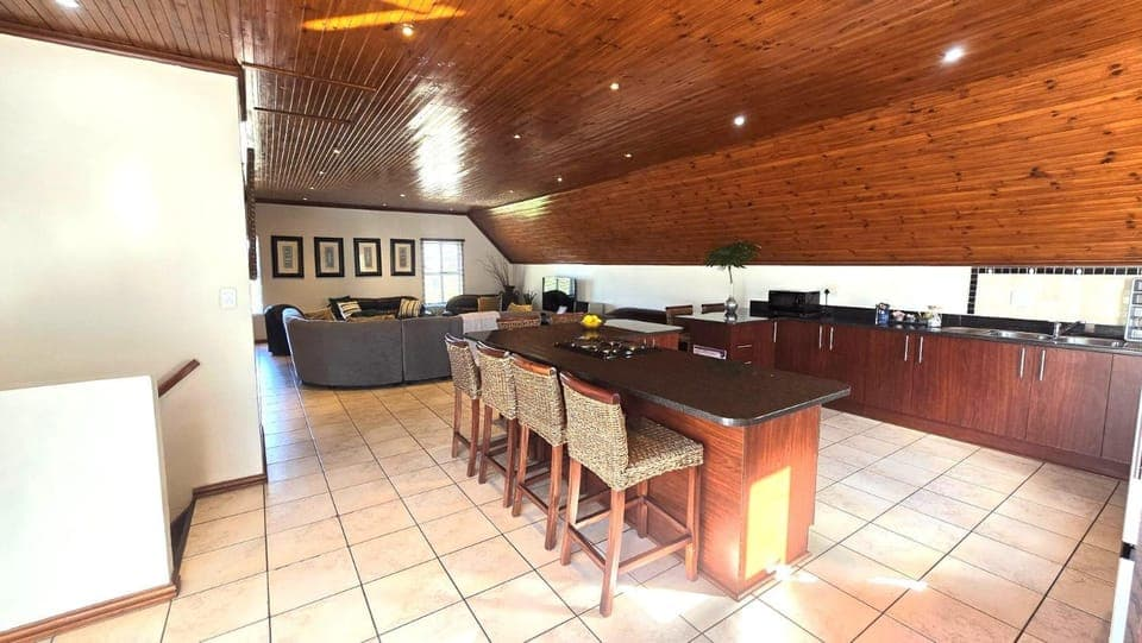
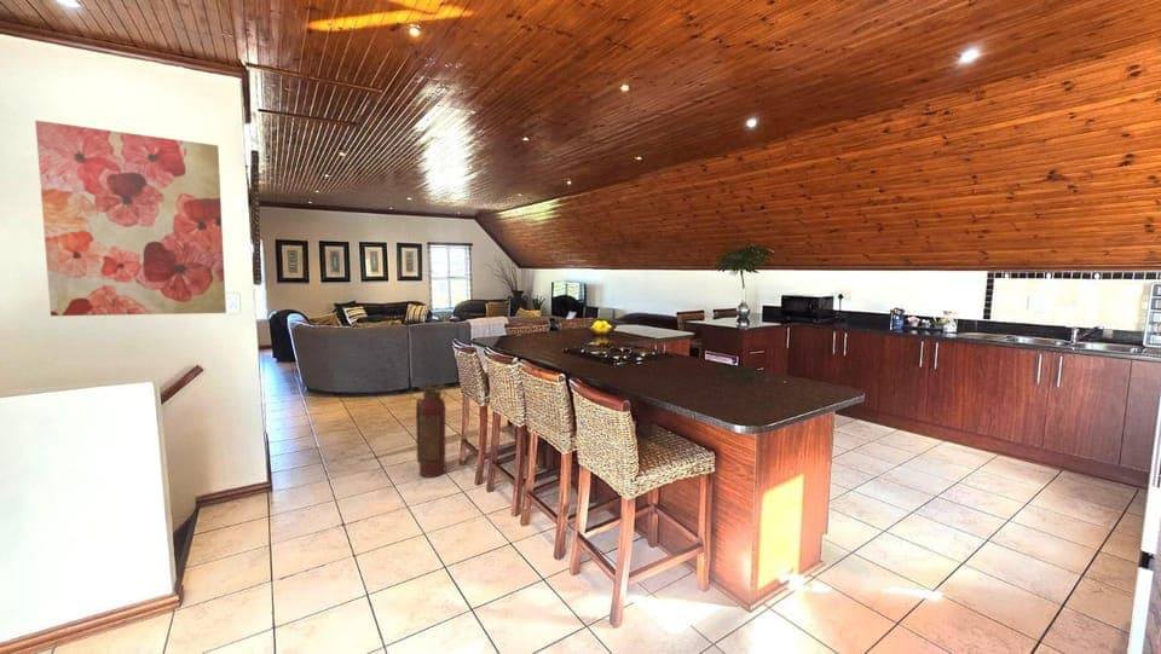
+ fire extinguisher (431, 428)
+ wall art (139, 225)
